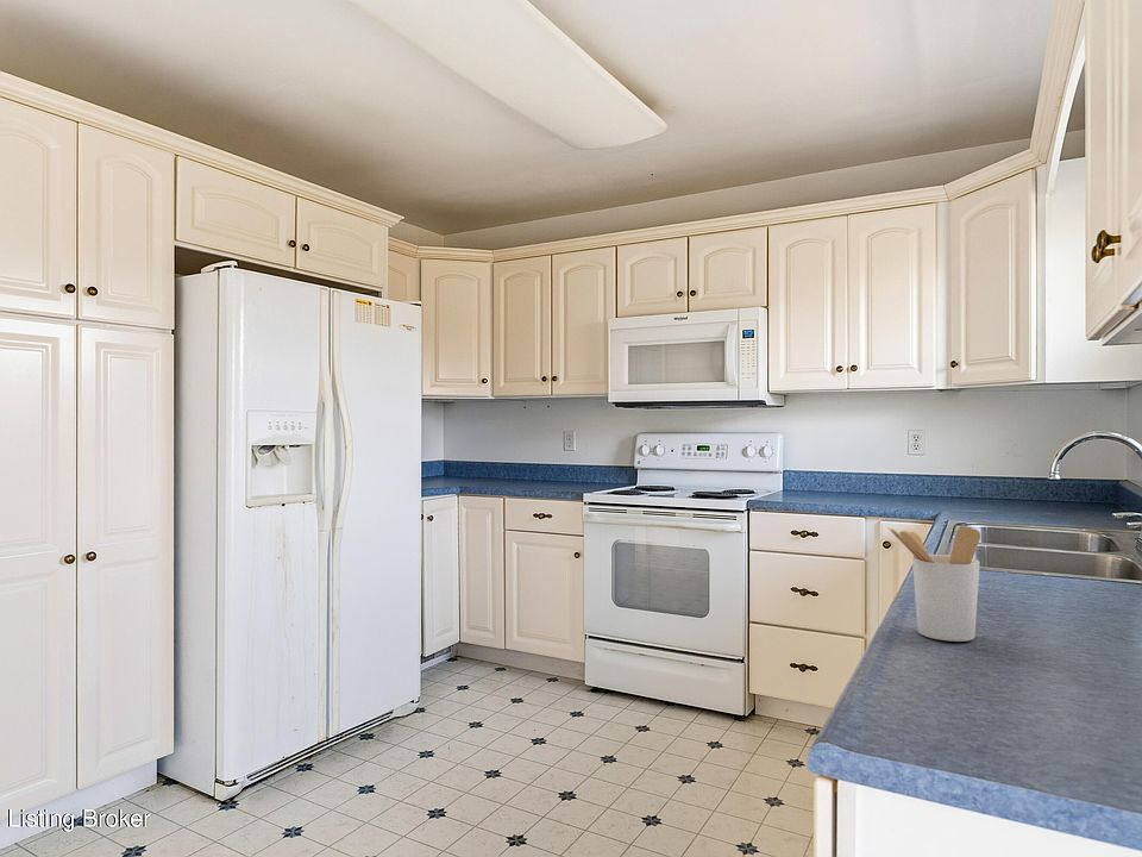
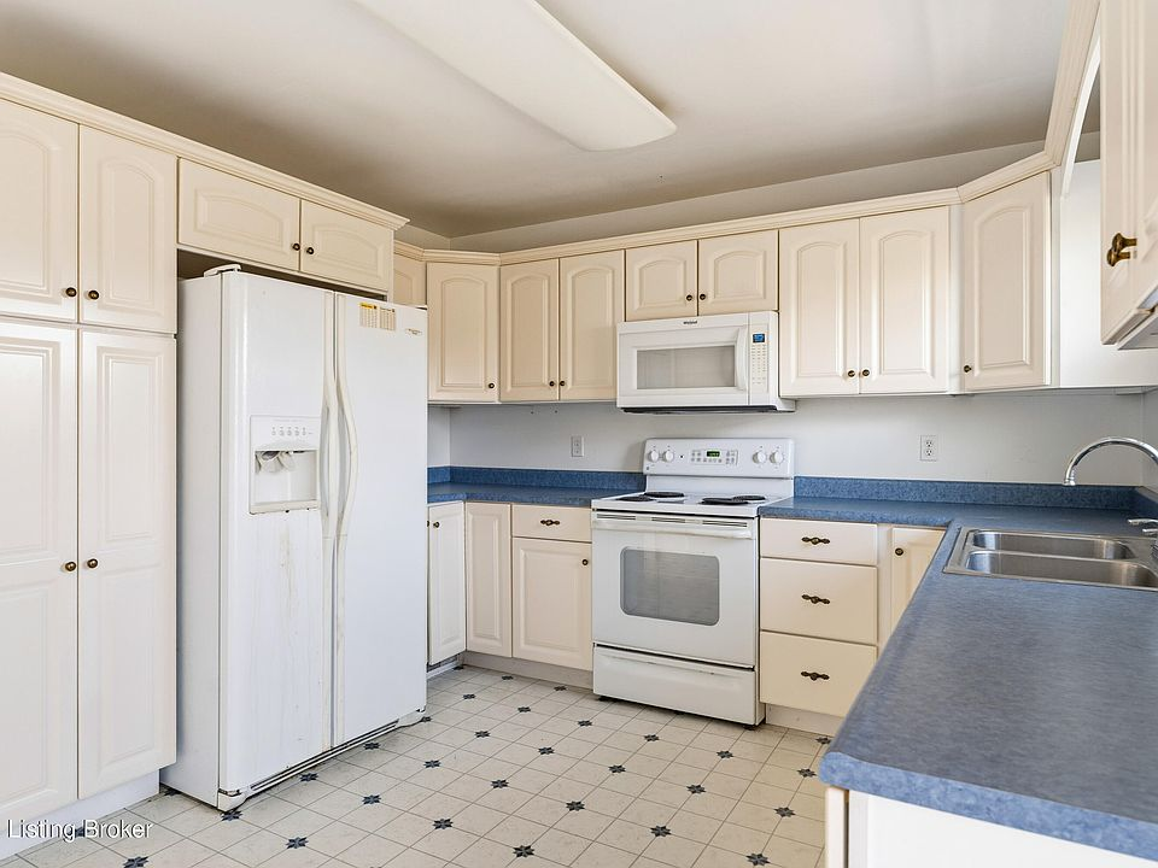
- utensil holder (931, 578)
